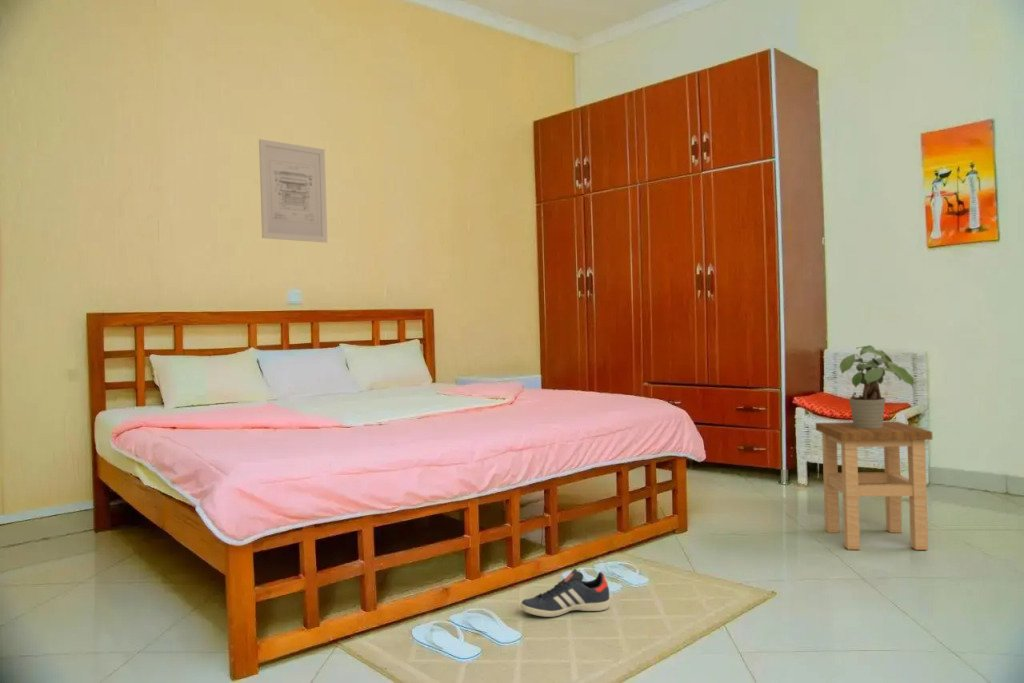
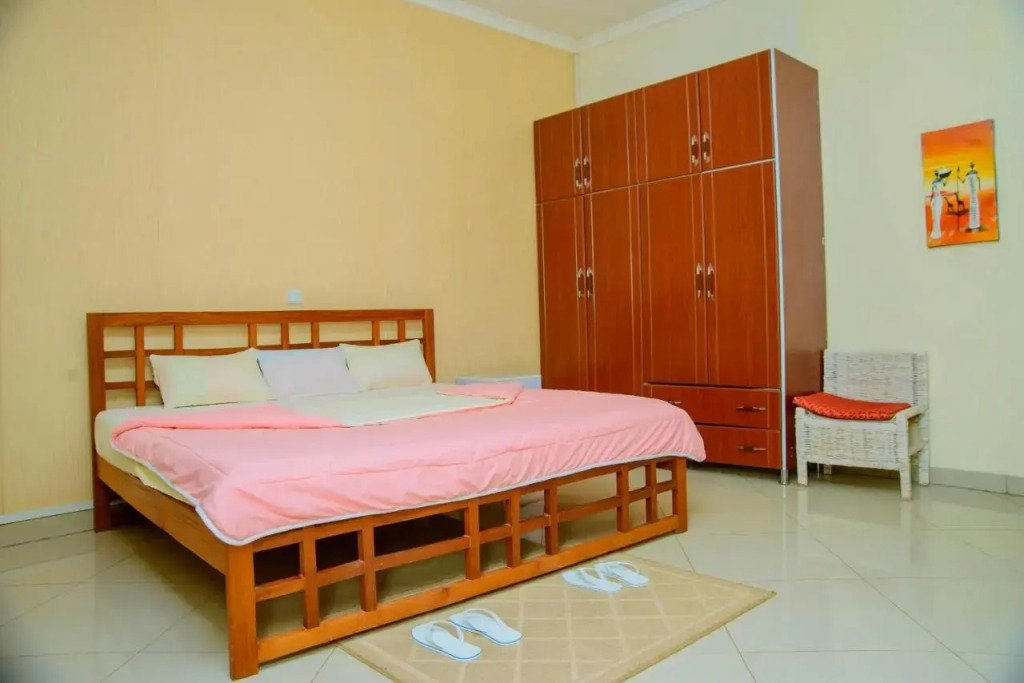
- stool (871, 483)
- sneaker (564, 590)
- potted plant (872, 386)
- wall art (294, 192)
